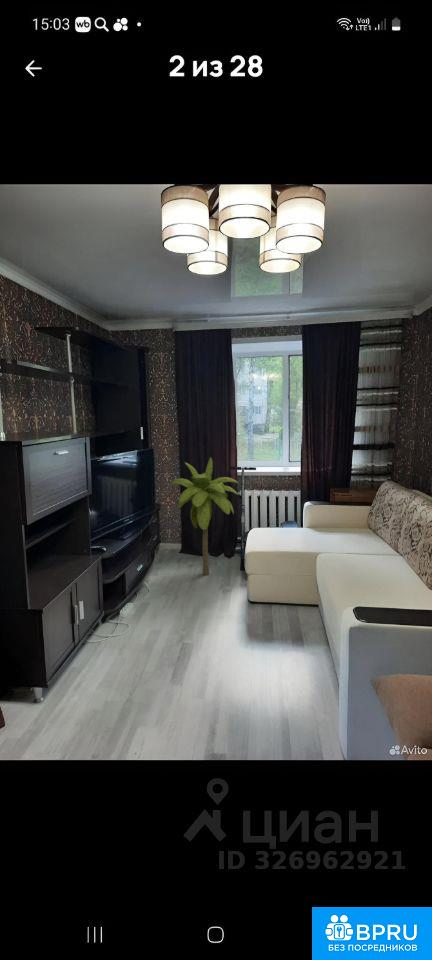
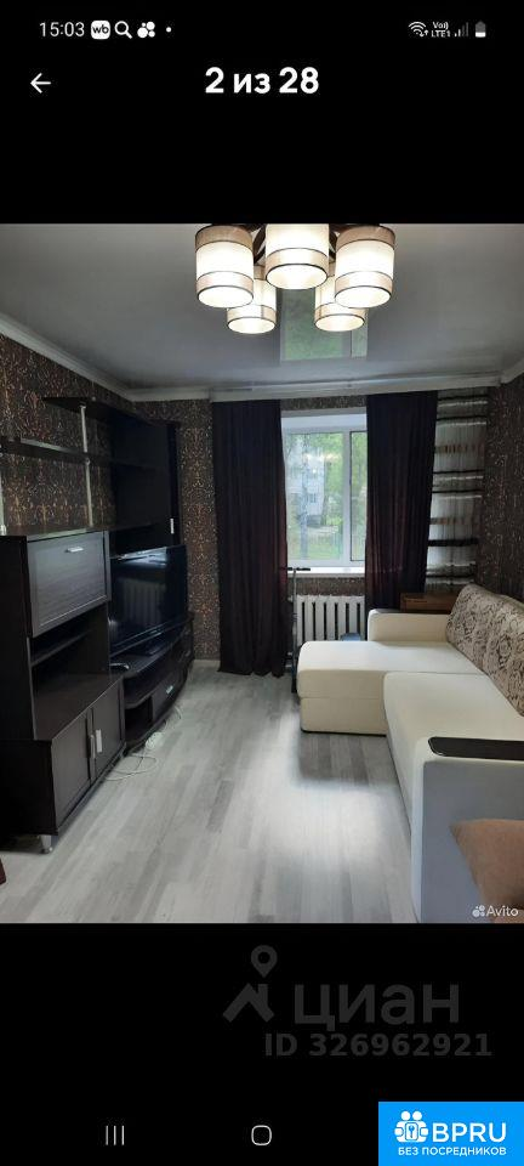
- palm tree (205, 516)
